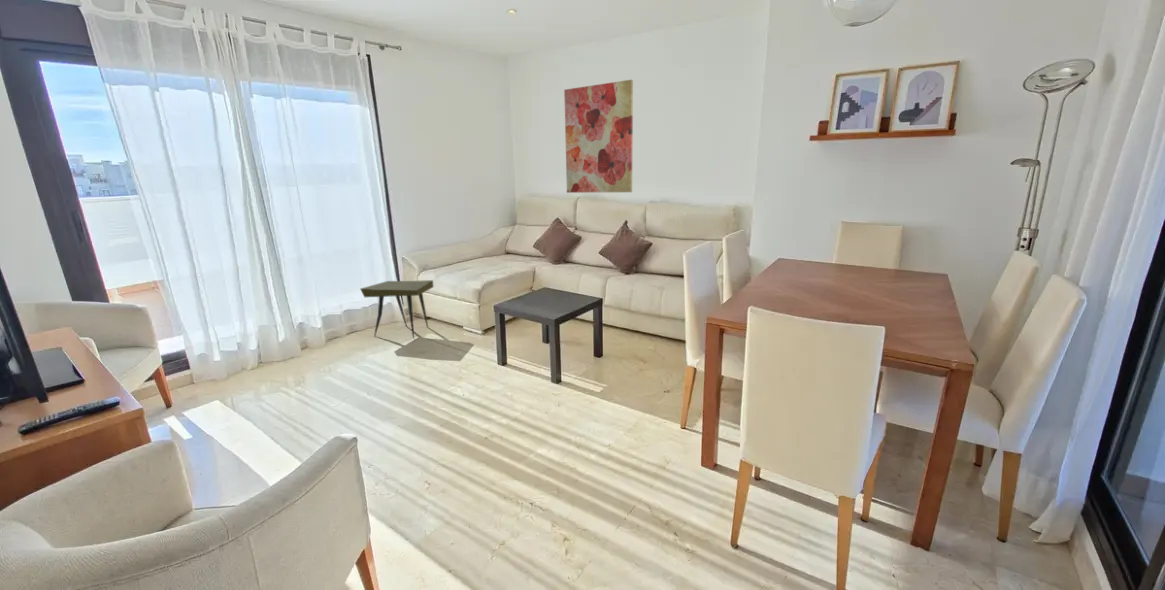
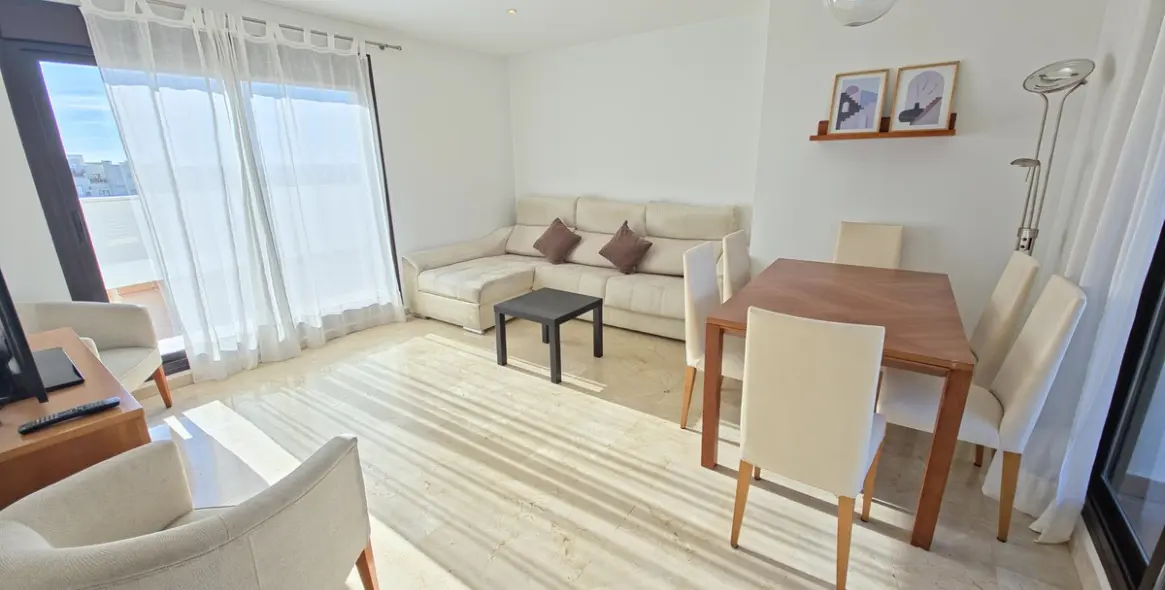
- wall art (597, 140)
- side table (402, 308)
